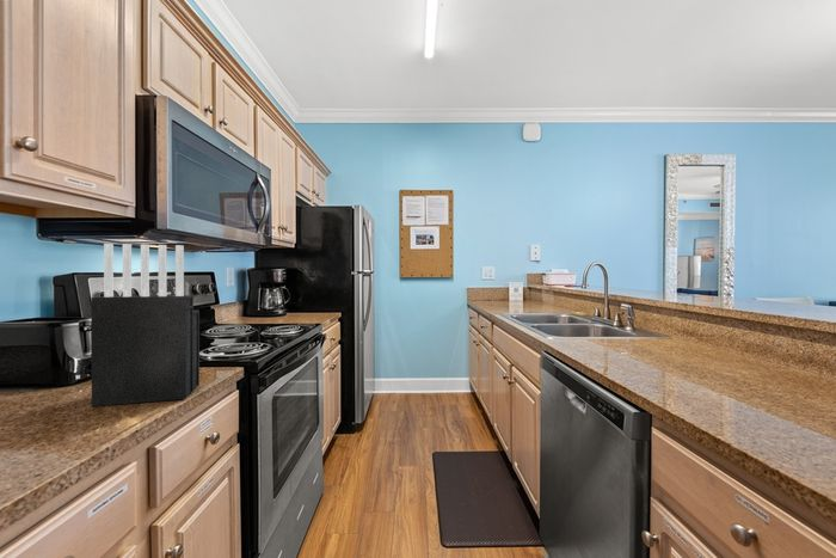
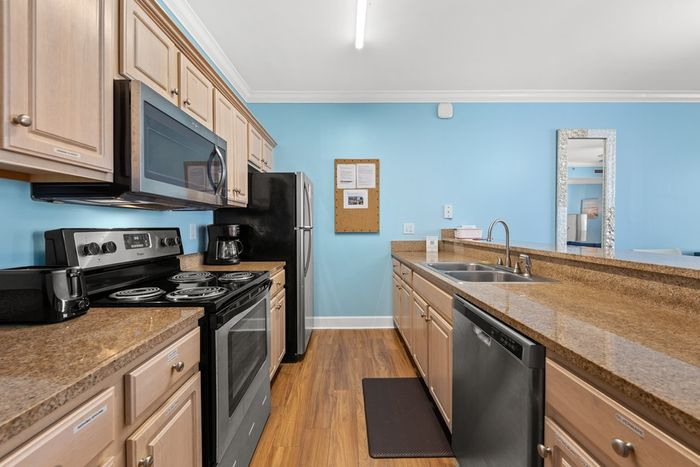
- knife block (152, 319)
